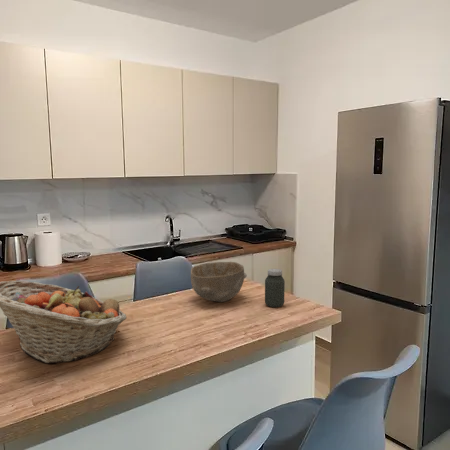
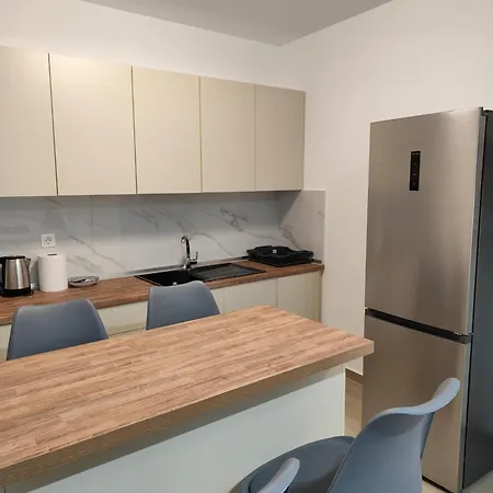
- fruit basket (59, 312)
- bowl (215, 283)
- jar (274, 287)
